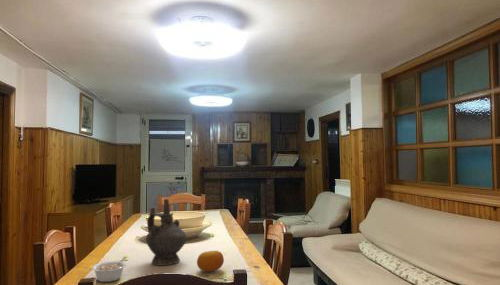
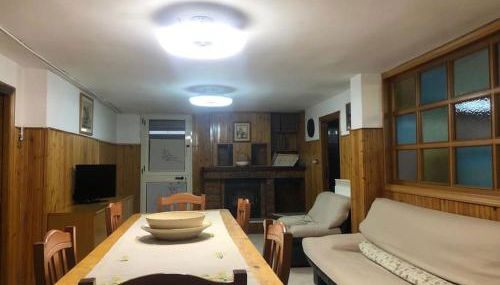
- fruit (210, 260)
- legume (109, 270)
- ceremonial vessel (164, 230)
